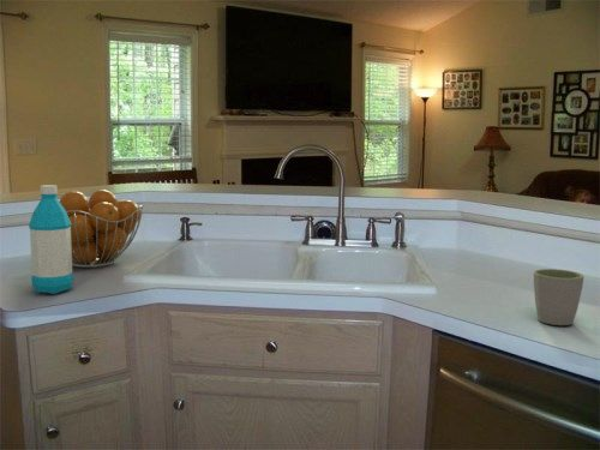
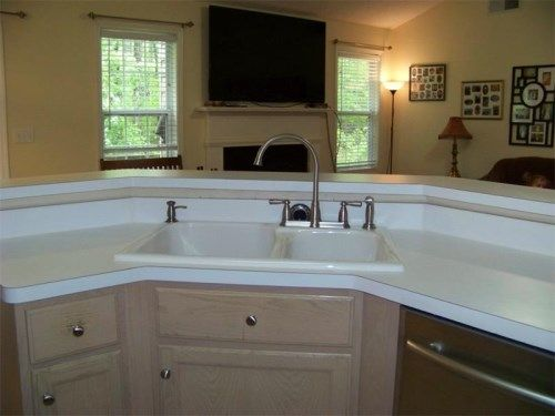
- mug (557, 295)
- fruit basket (91, 227)
- water bottle (50, 239)
